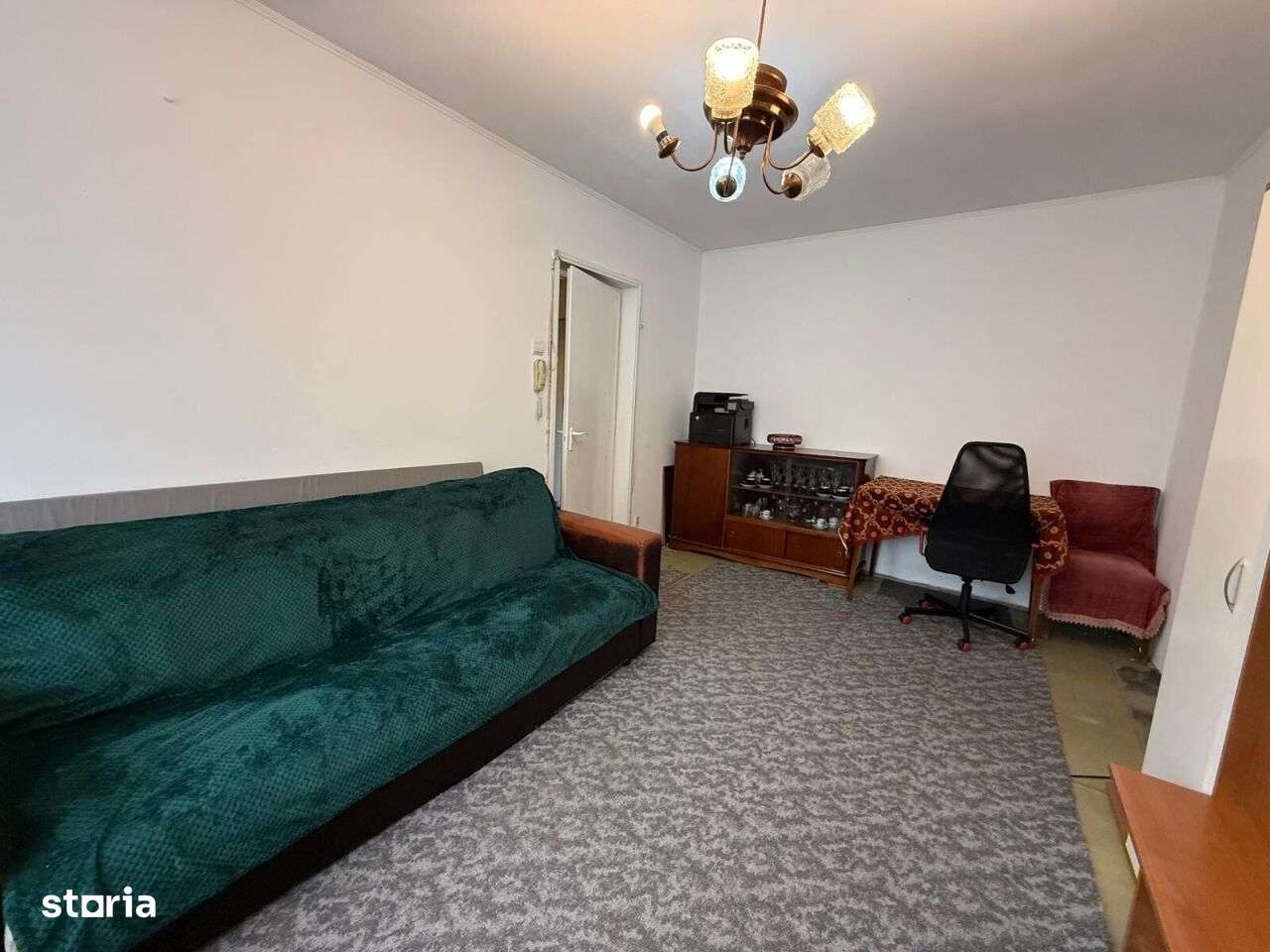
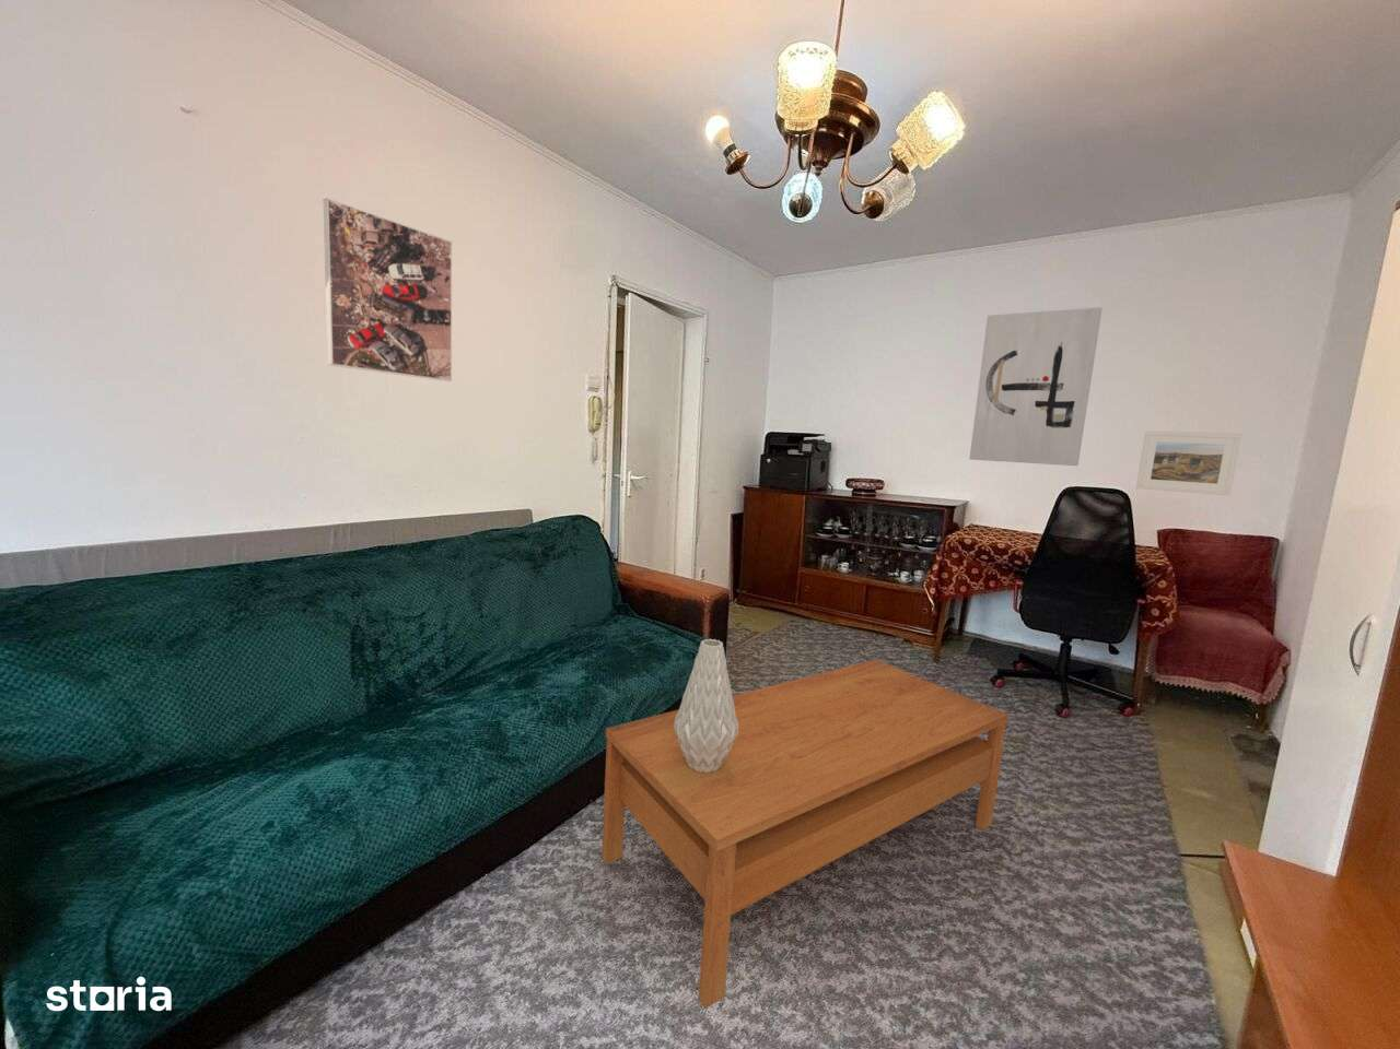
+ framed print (394, 300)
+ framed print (1186, 462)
+ wall art (1032, 388)
+ vase (707, 703)
+ coffee table (815, 782)
